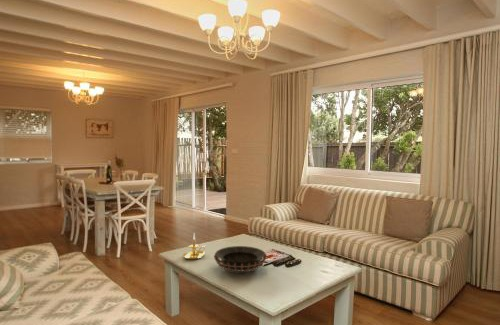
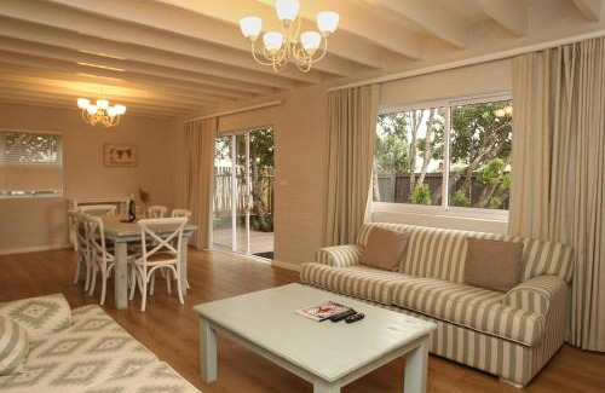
- decorative bowl (240, 260)
- candle holder (195, 244)
